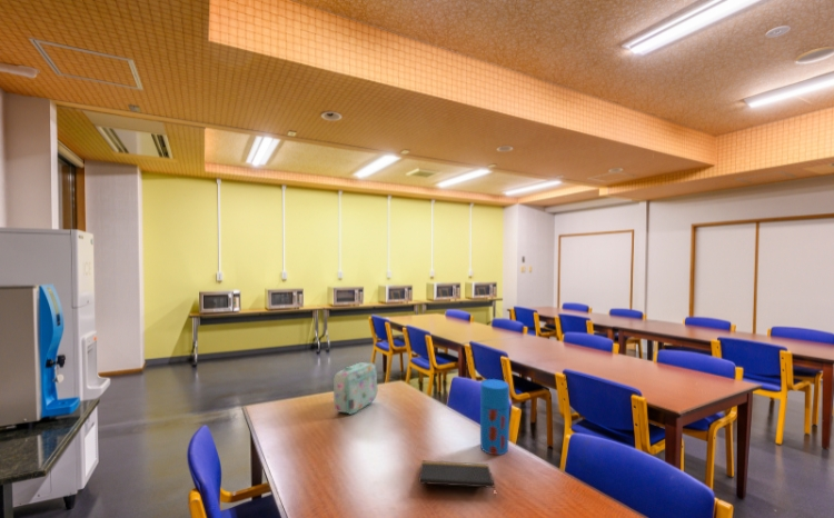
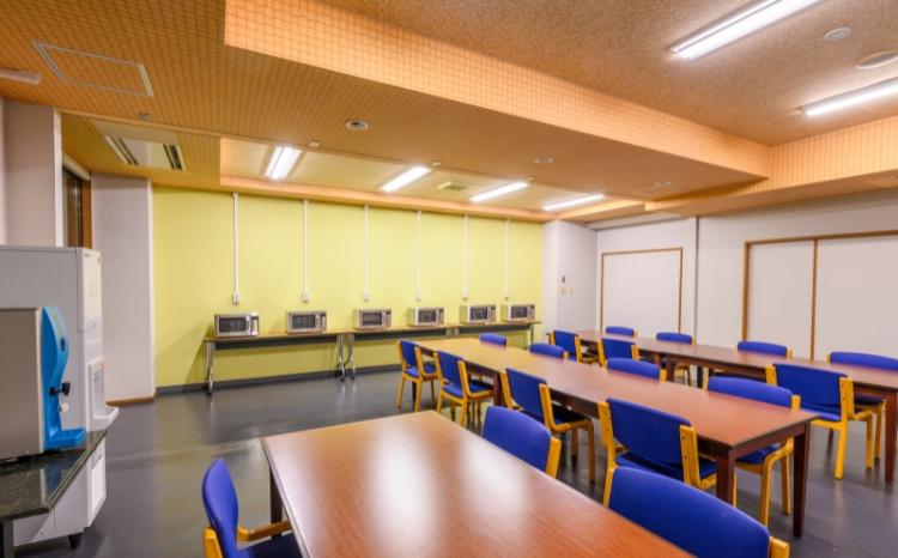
- thermos (494, 416)
- lunch box (356, 386)
- notepad (455, 472)
